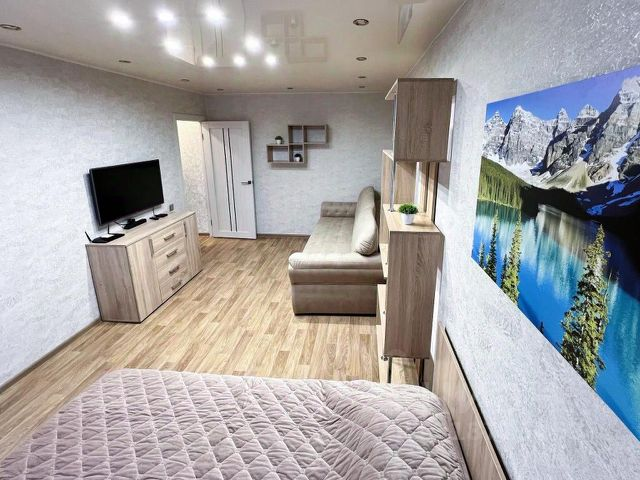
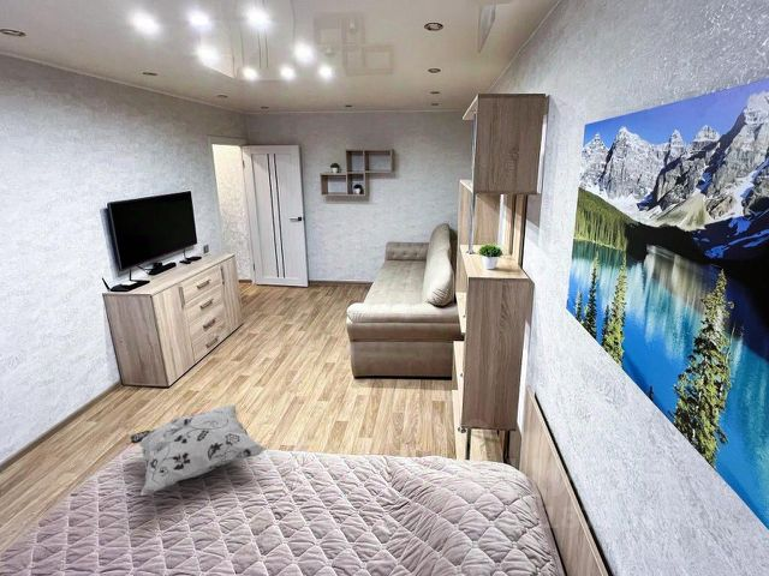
+ decorative pillow (196, 443)
